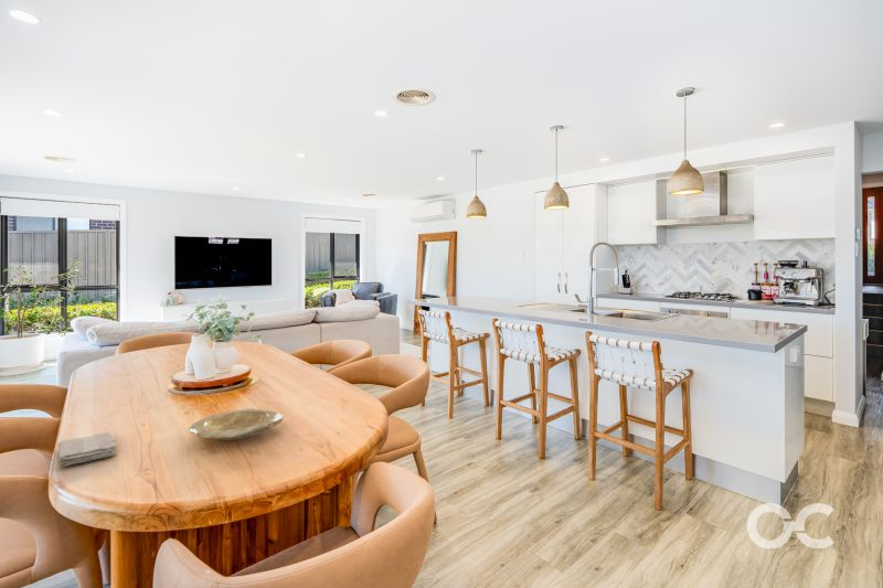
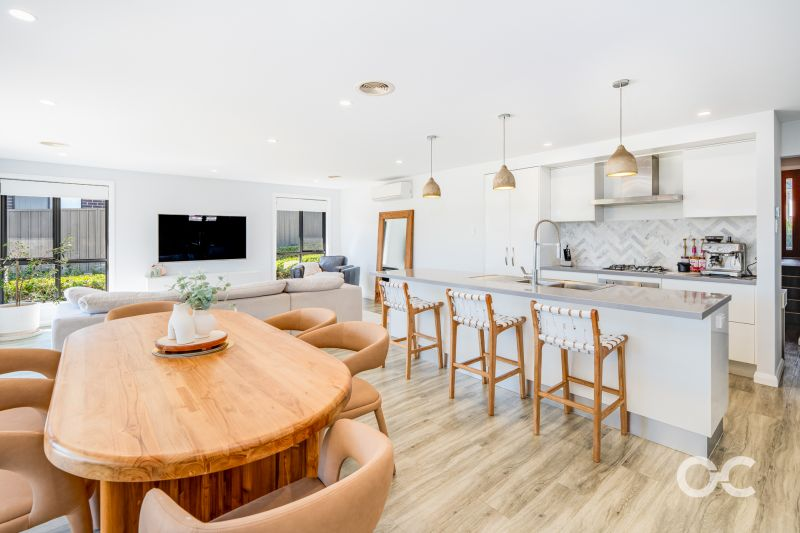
- plate (235, 426)
- washcloth (86, 447)
